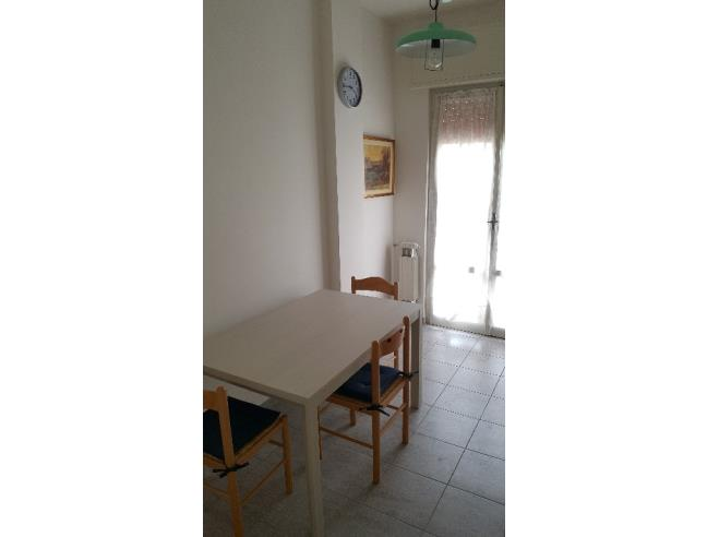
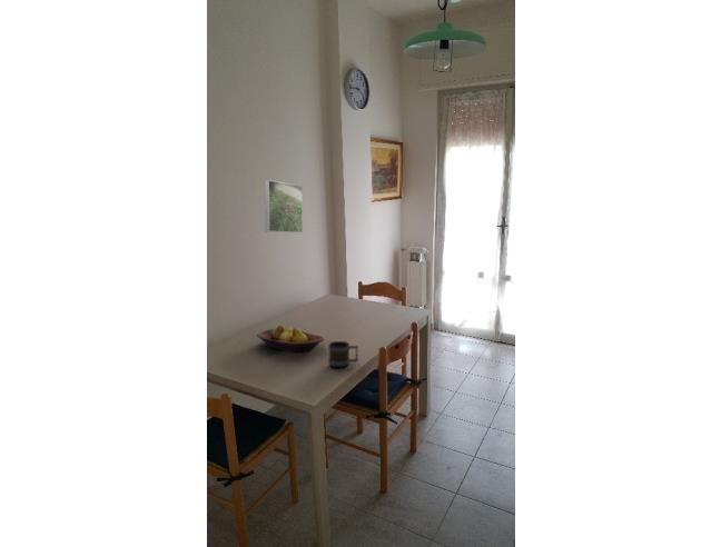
+ fruit bowl (289, 337)
+ mug (343, 354)
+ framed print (284, 208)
